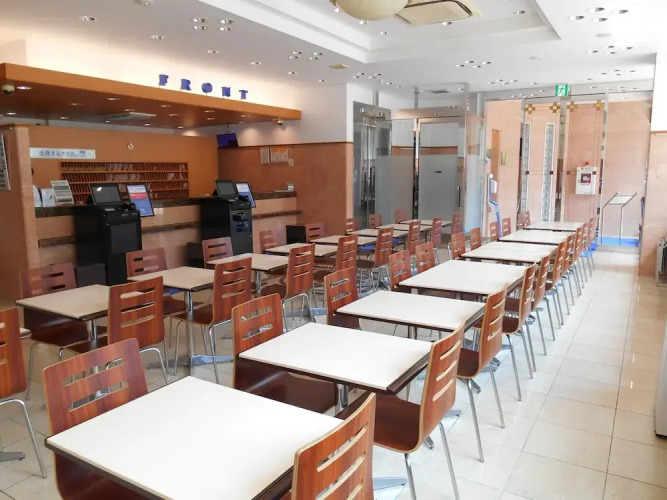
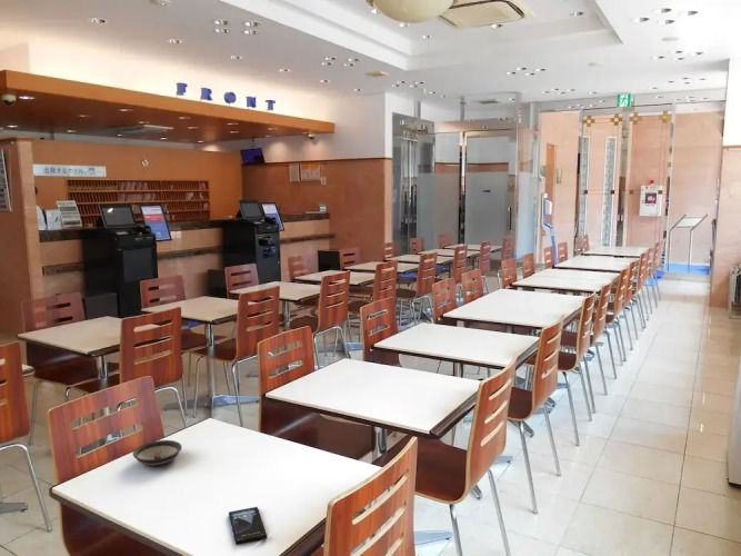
+ saucer (158, 455)
+ smartphone (247, 525)
